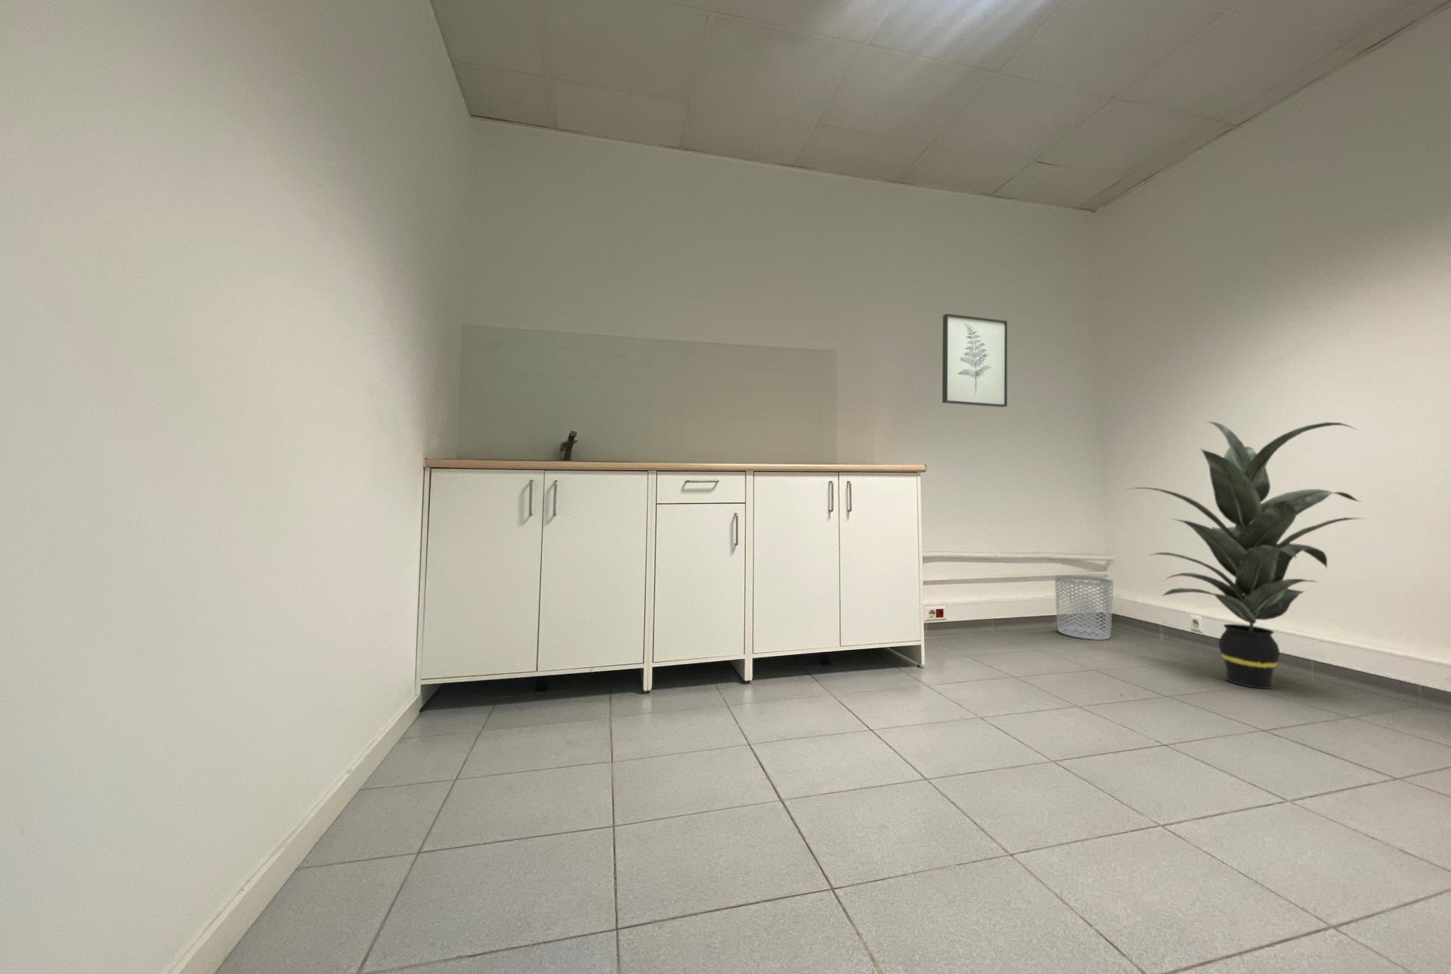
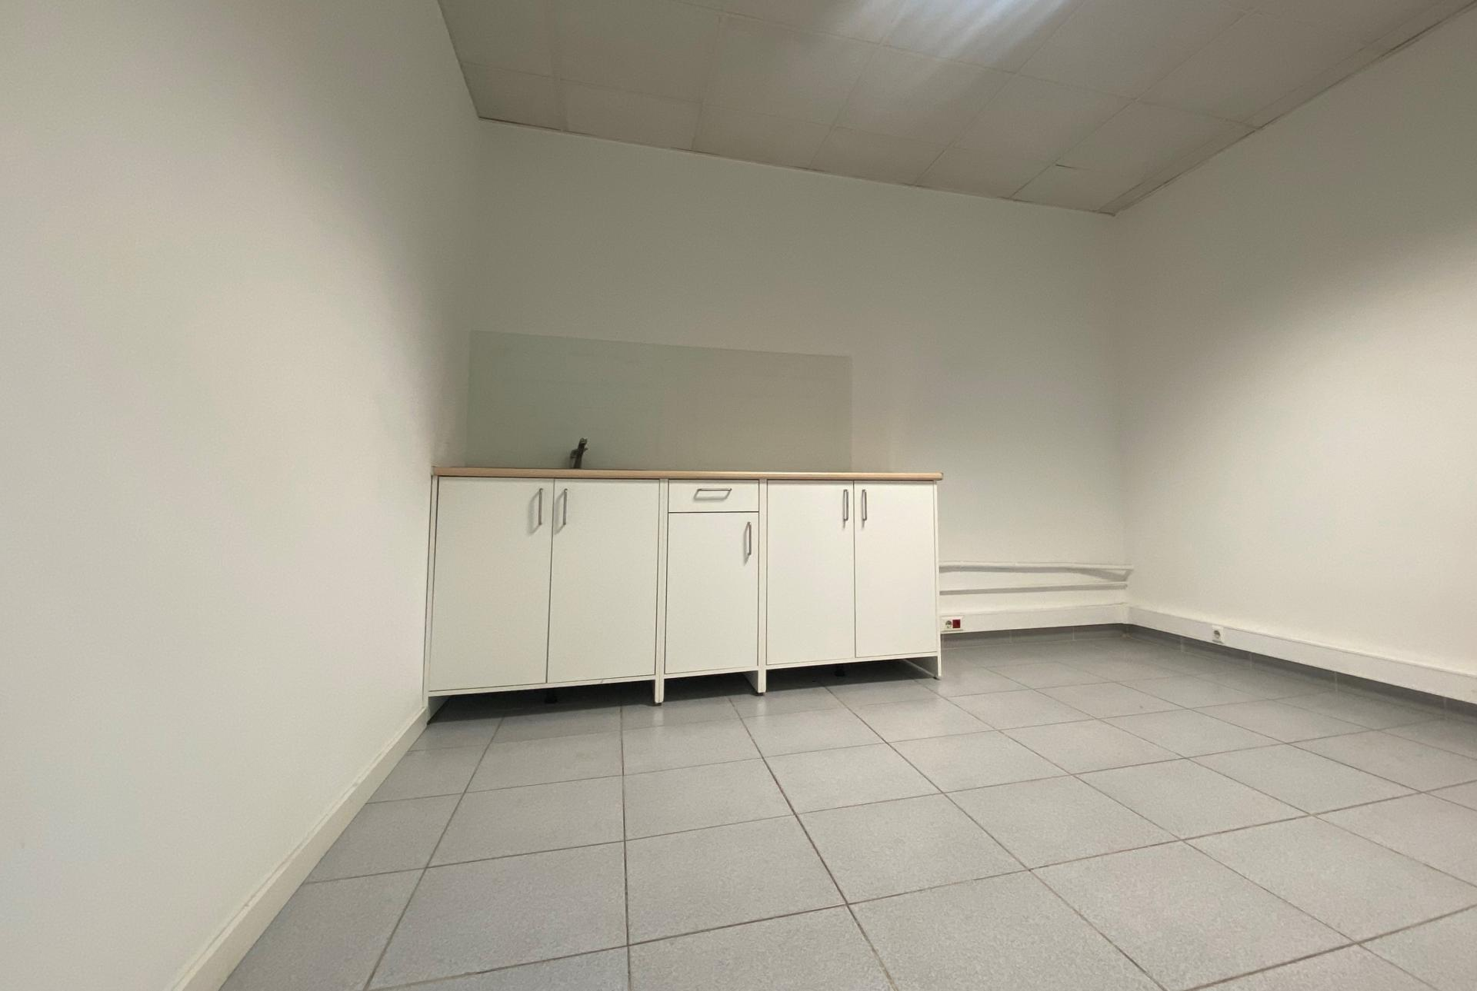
- wall art (975, 361)
- waste bin (1083, 605)
- indoor plant (1241, 547)
